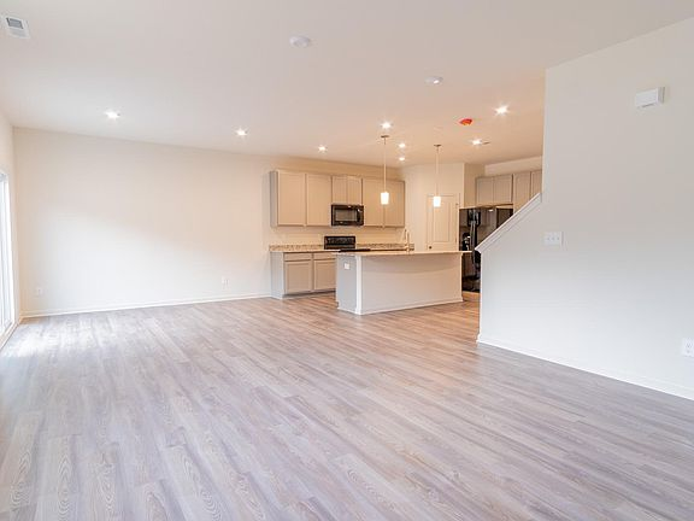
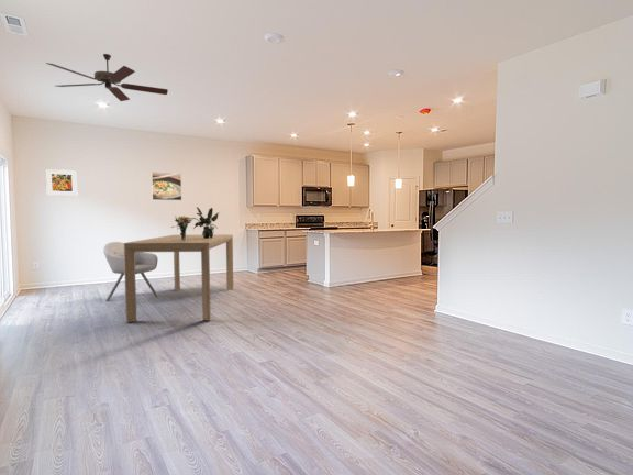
+ ceiling fan (112, 73)
+ chair (123, 269)
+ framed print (62, 183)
+ bouquet (181, 228)
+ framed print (166, 186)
+ dining table (179, 270)
+ potted plant (204, 222)
